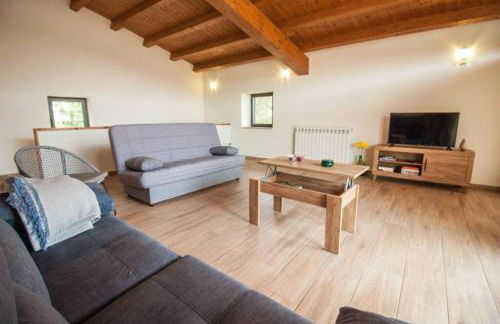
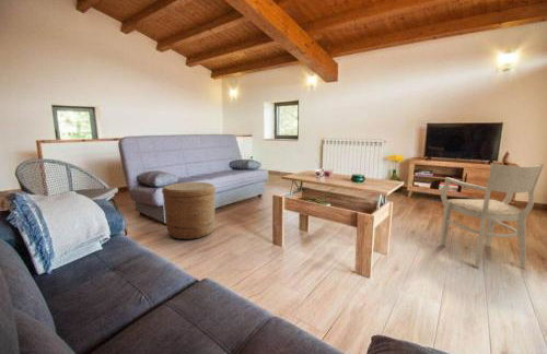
+ armchair (490, 210)
+ basket (189, 209)
